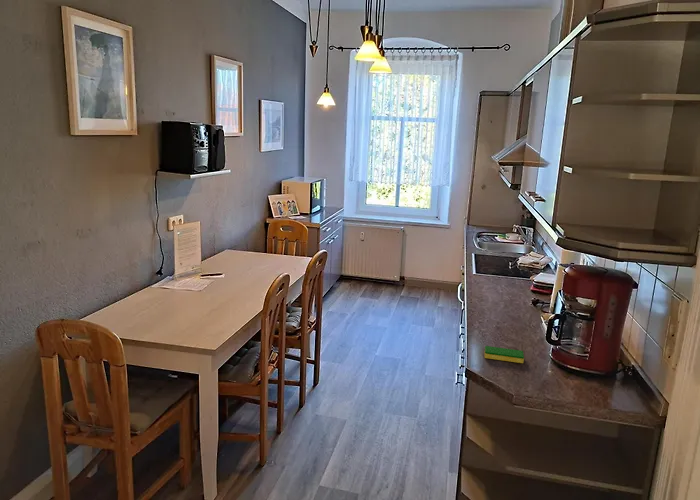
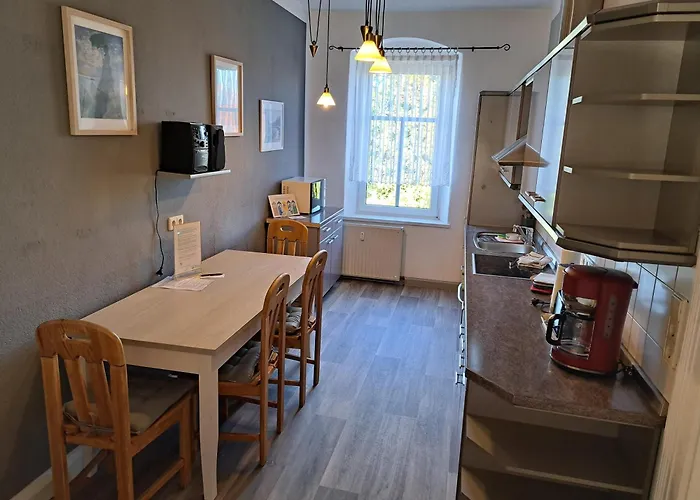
- dish sponge (503, 354)
